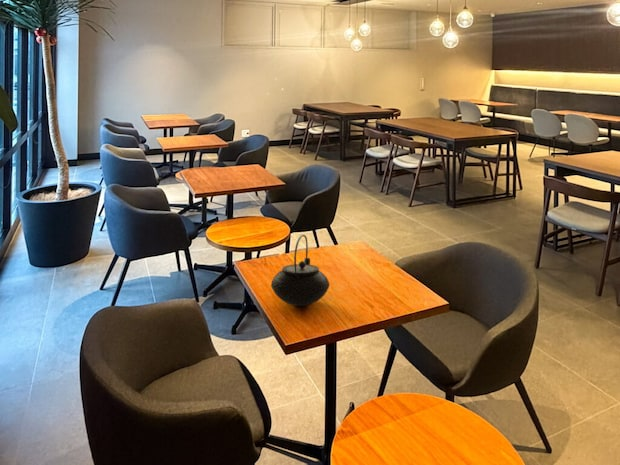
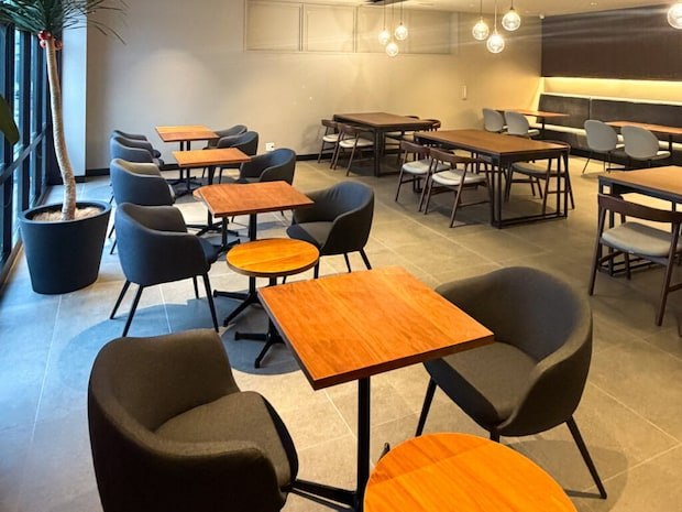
- teapot (300, 268)
